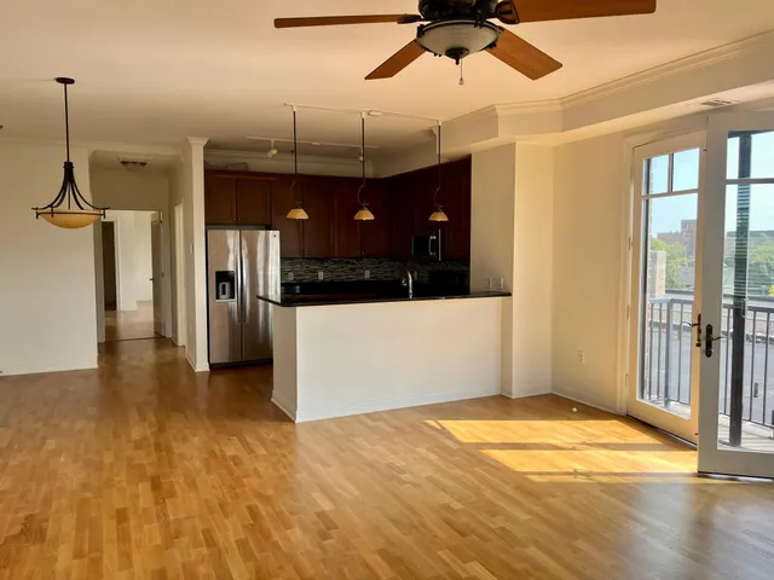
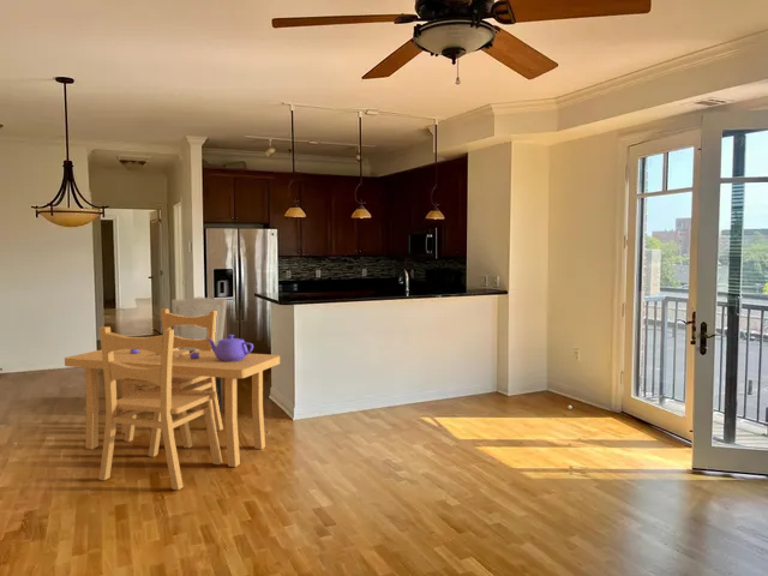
+ chair (196, 349)
+ dining set (167, 384)
